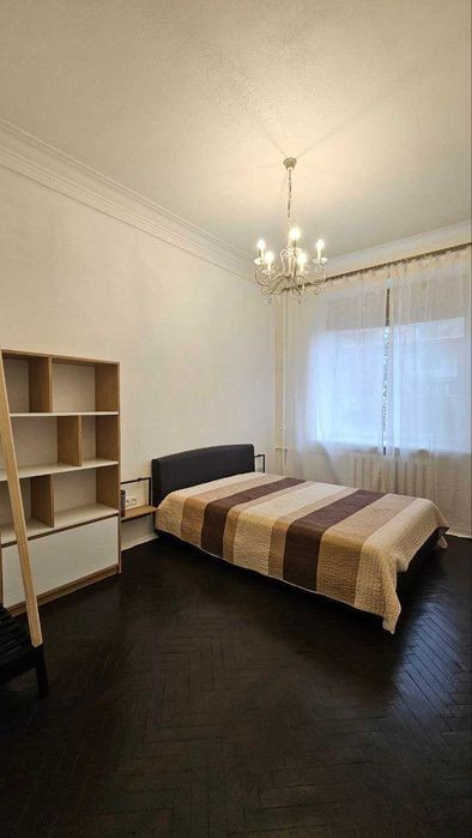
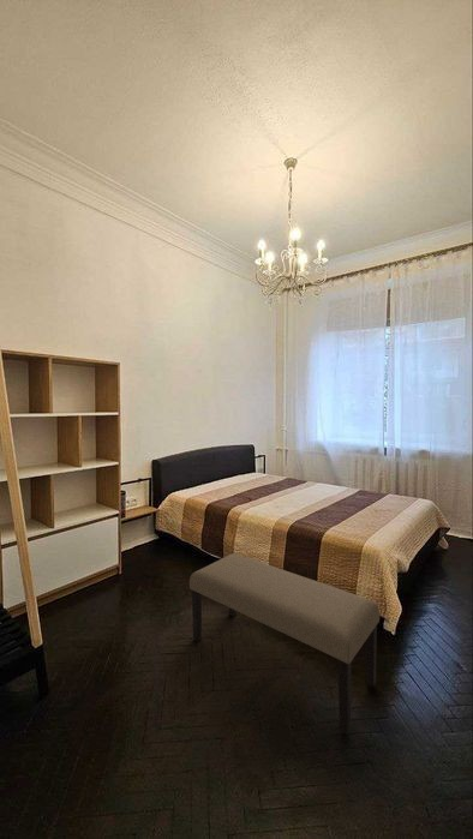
+ bench (276, 621)
